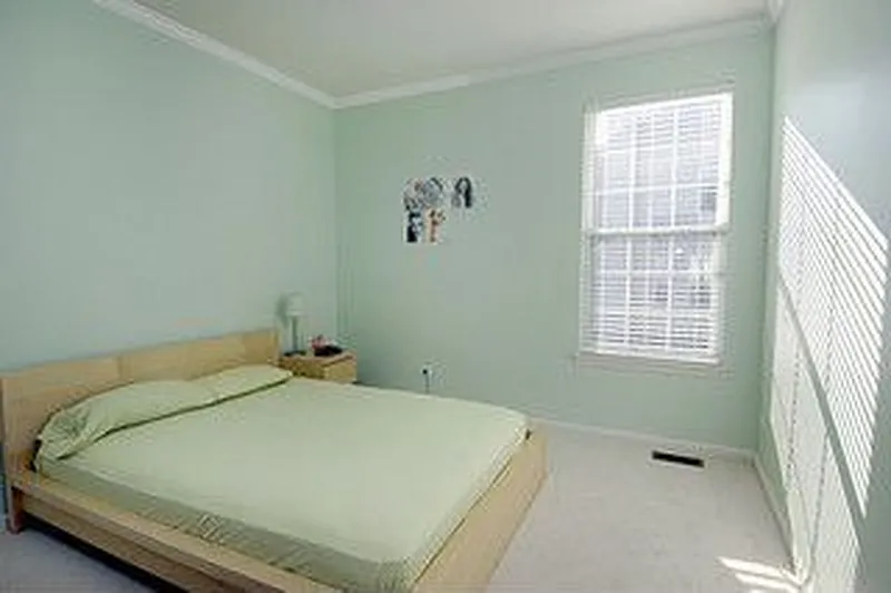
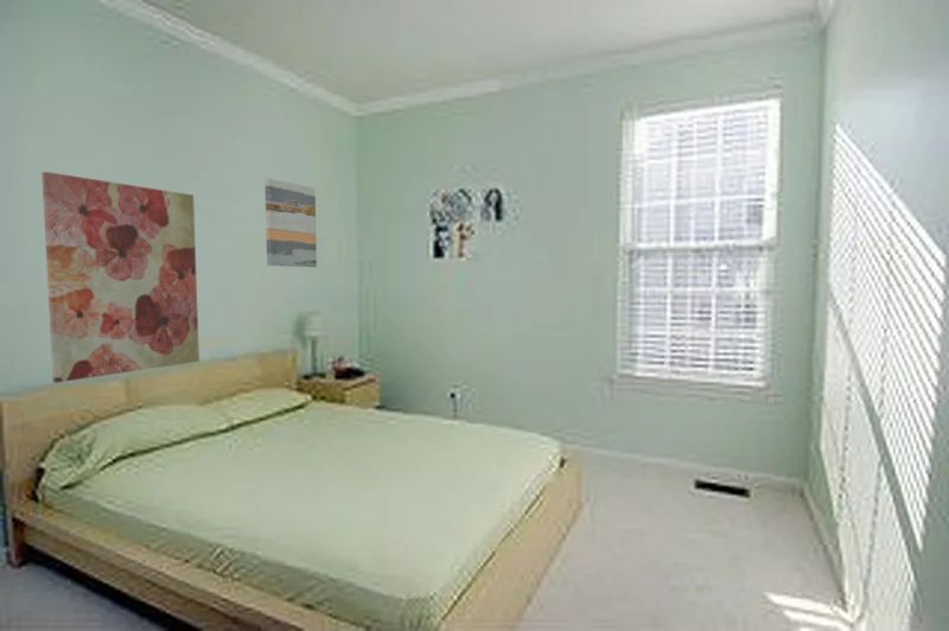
+ wall art (130, 279)
+ wall art (292, 225)
